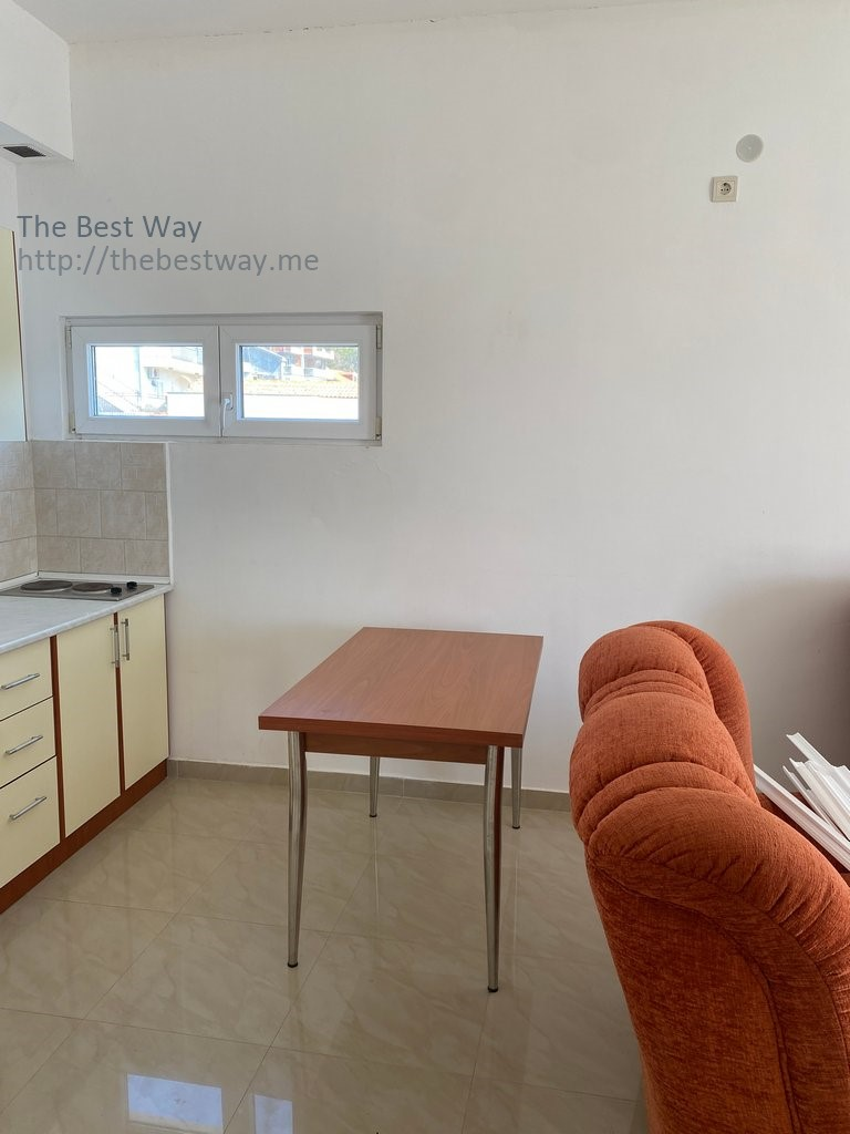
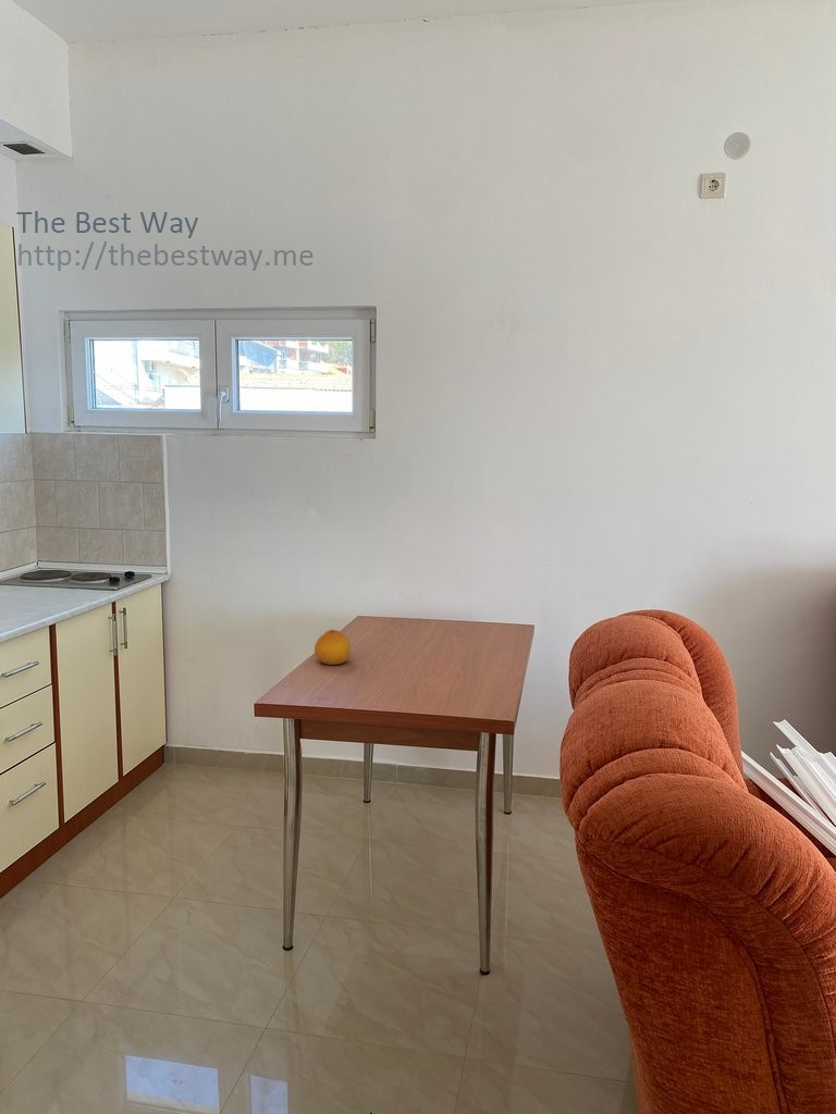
+ fruit (332, 645)
